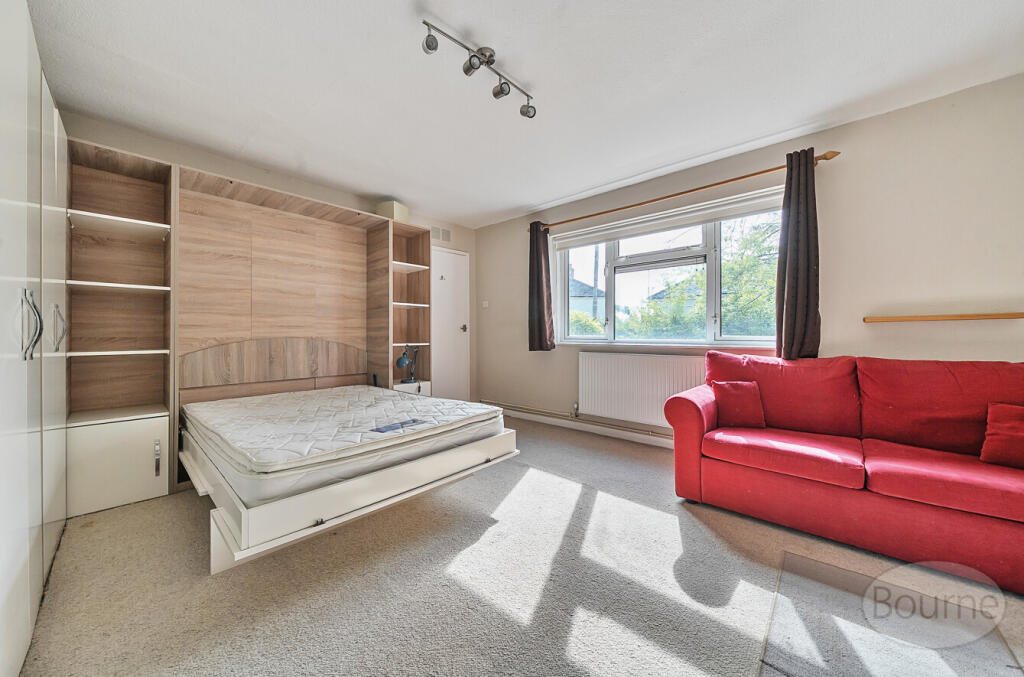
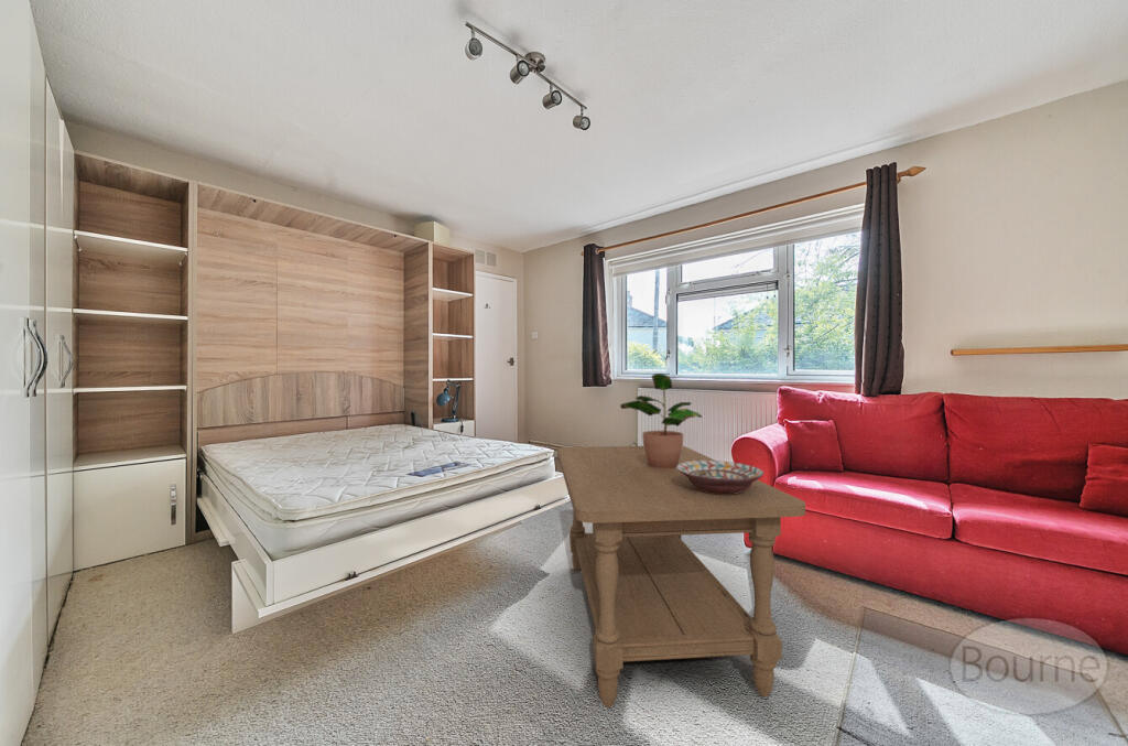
+ coffee table (647, 542)
+ potted plant (662, 417)
+ decorative bowl (718, 478)
